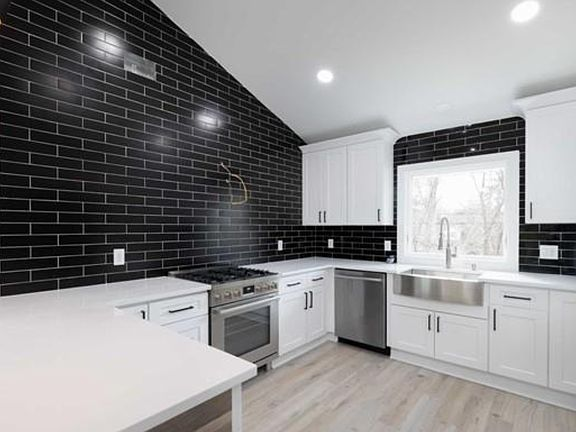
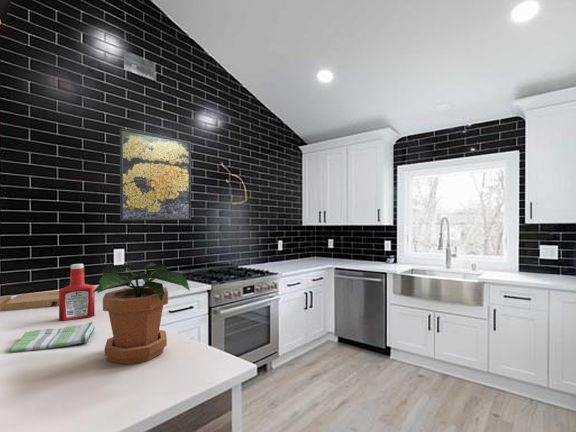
+ dish towel (56, 336)
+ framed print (158, 177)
+ potted plant (142, 310)
+ cutting board (33, 300)
+ soap bottle (77, 290)
